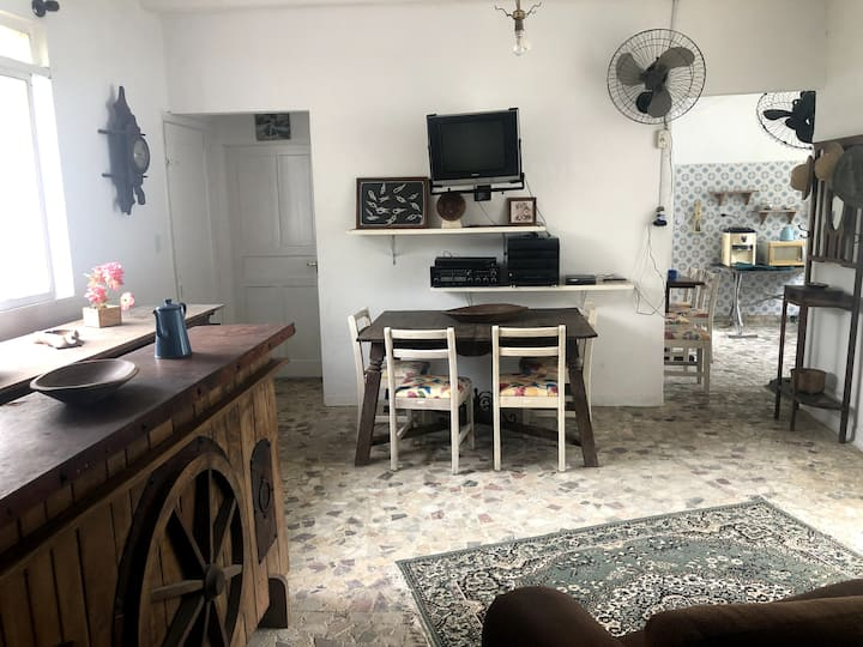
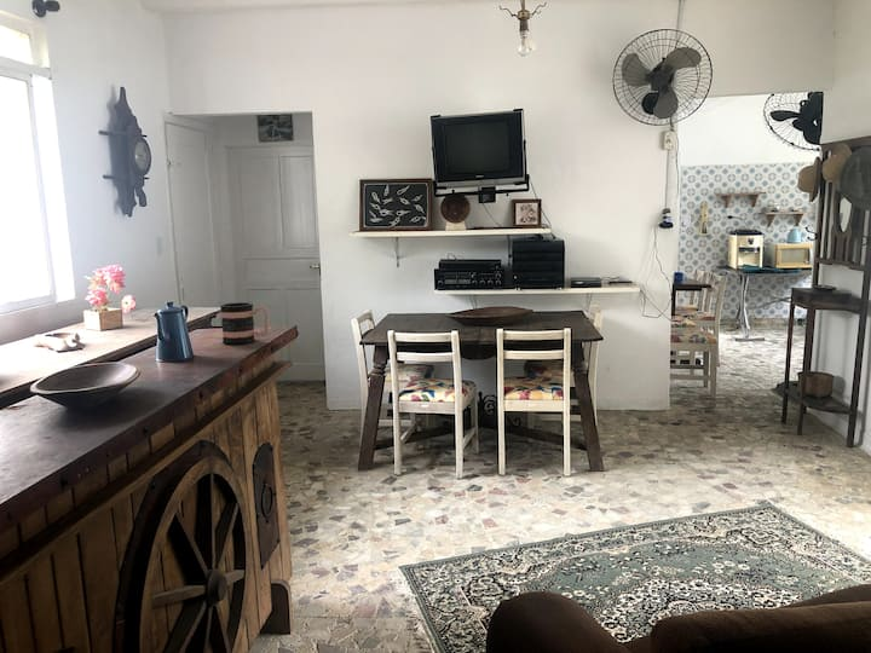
+ mug (244, 323)
